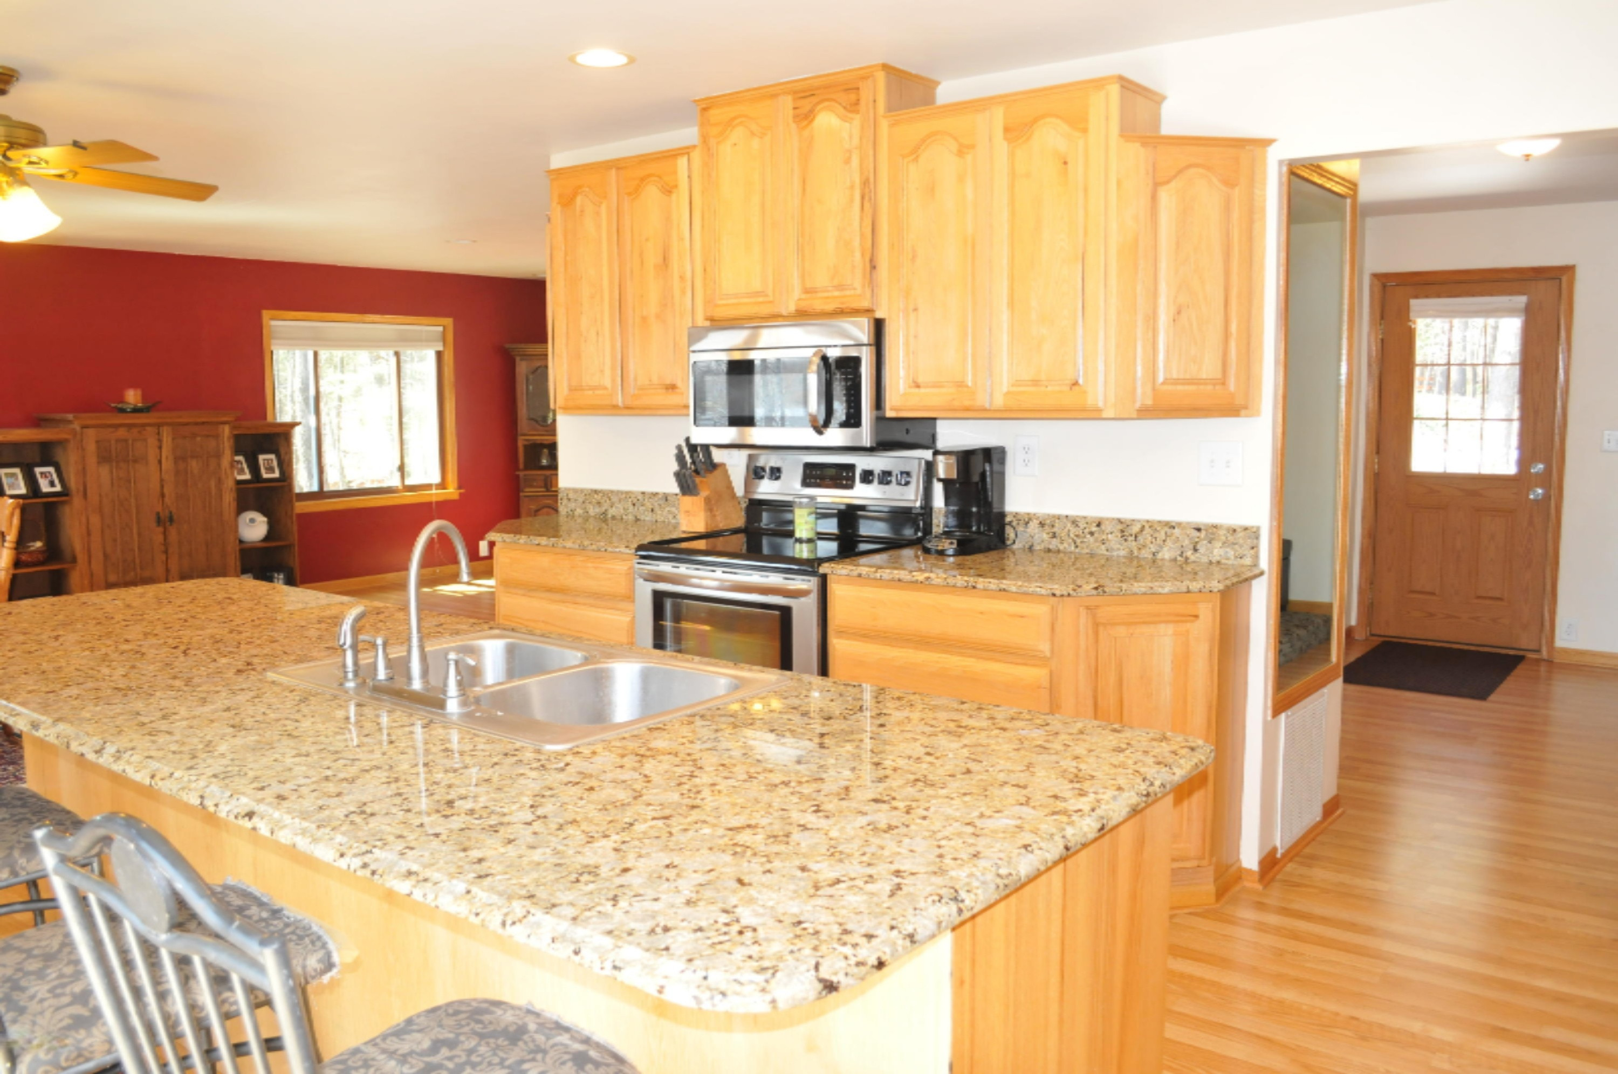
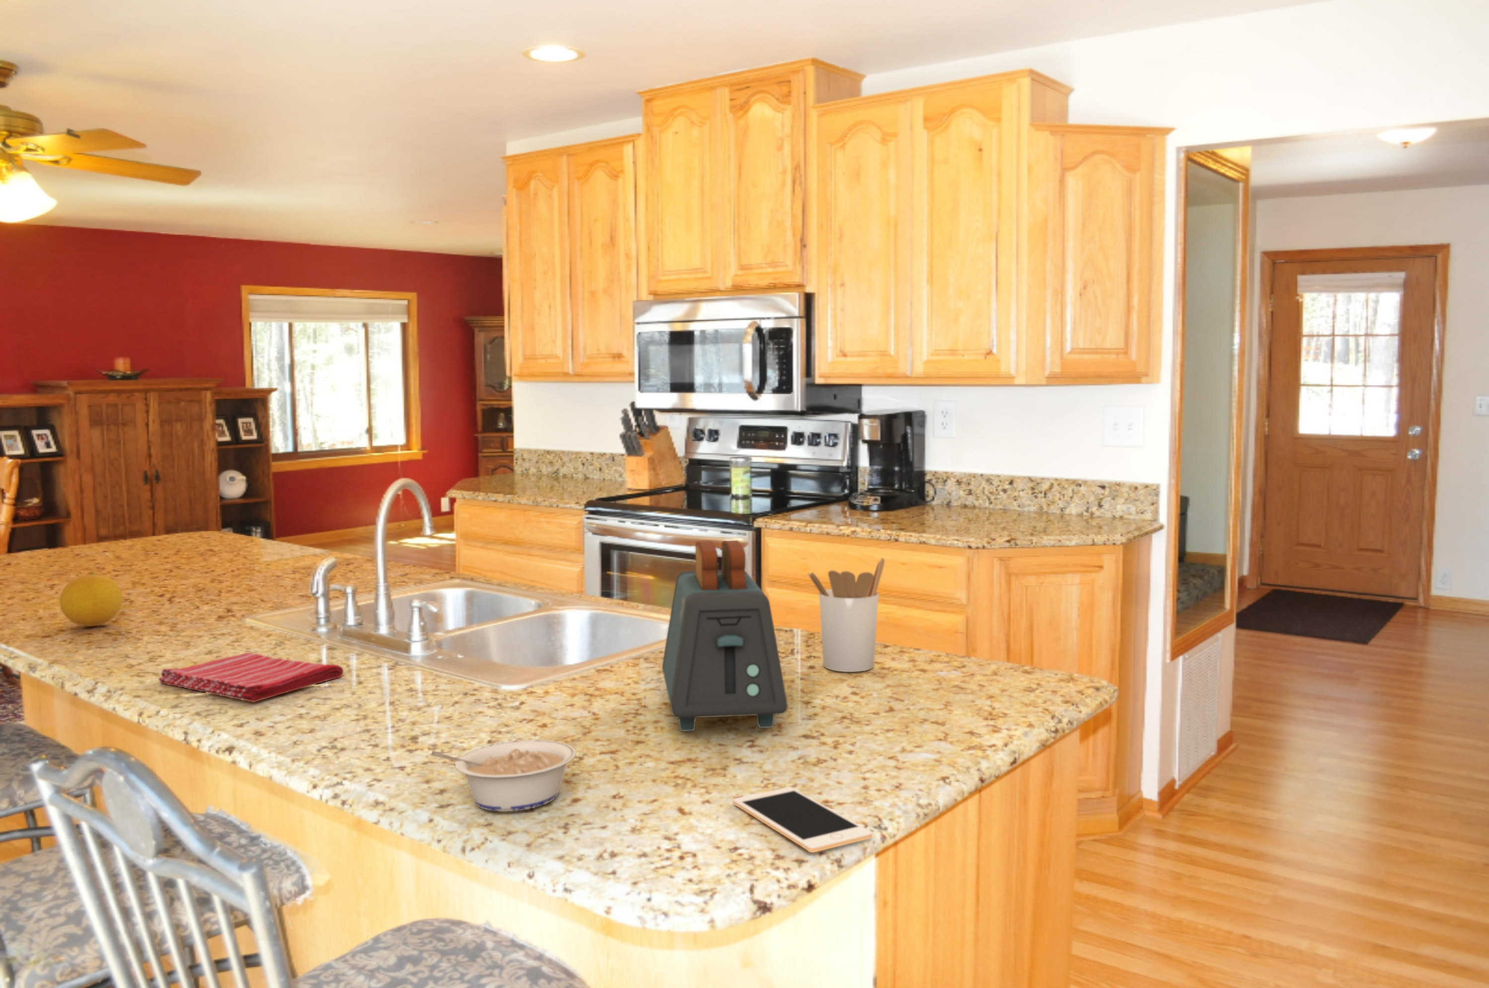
+ utensil holder (849, 614)
+ legume (512, 774)
+ toaster (720, 627)
+ cell phone (800, 817)
+ dish towel (253, 673)
+ fruit (92, 600)
